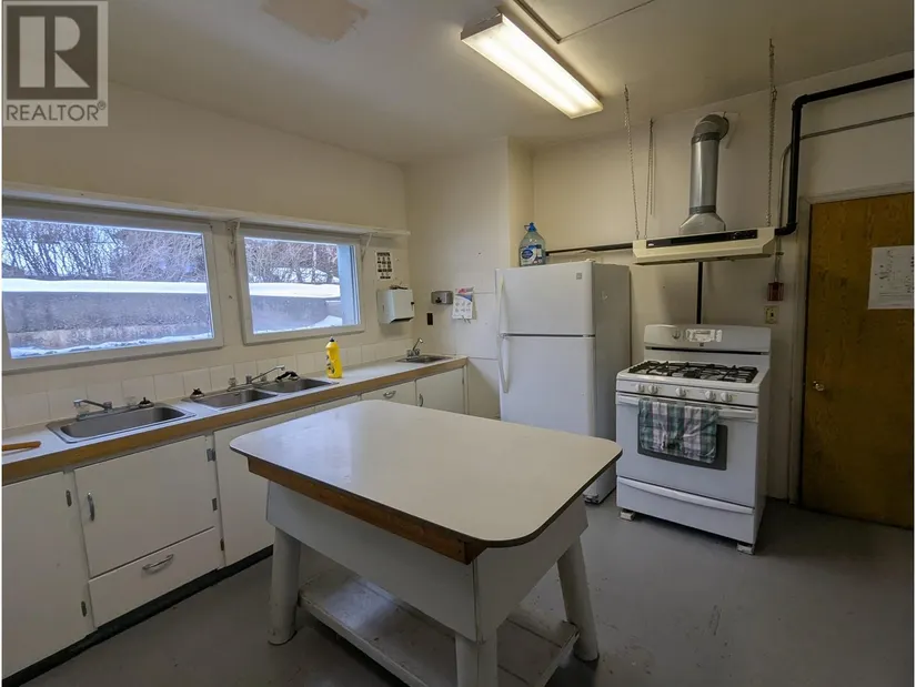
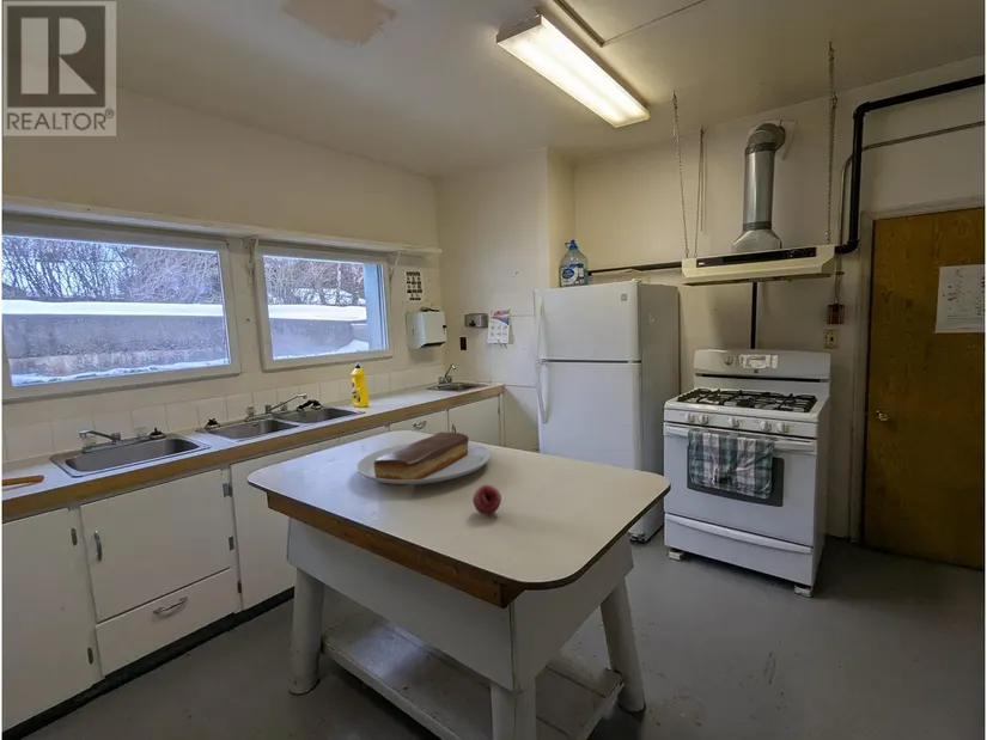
+ fruit (487, 499)
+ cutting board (426, 455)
